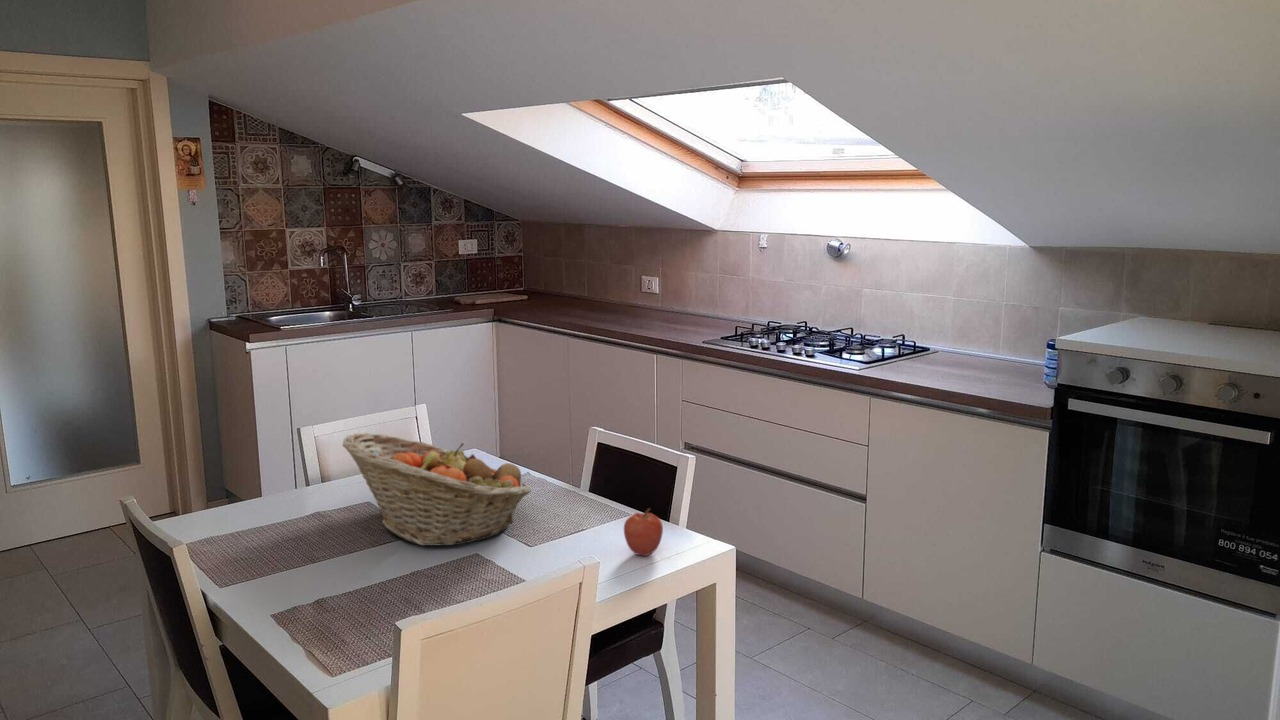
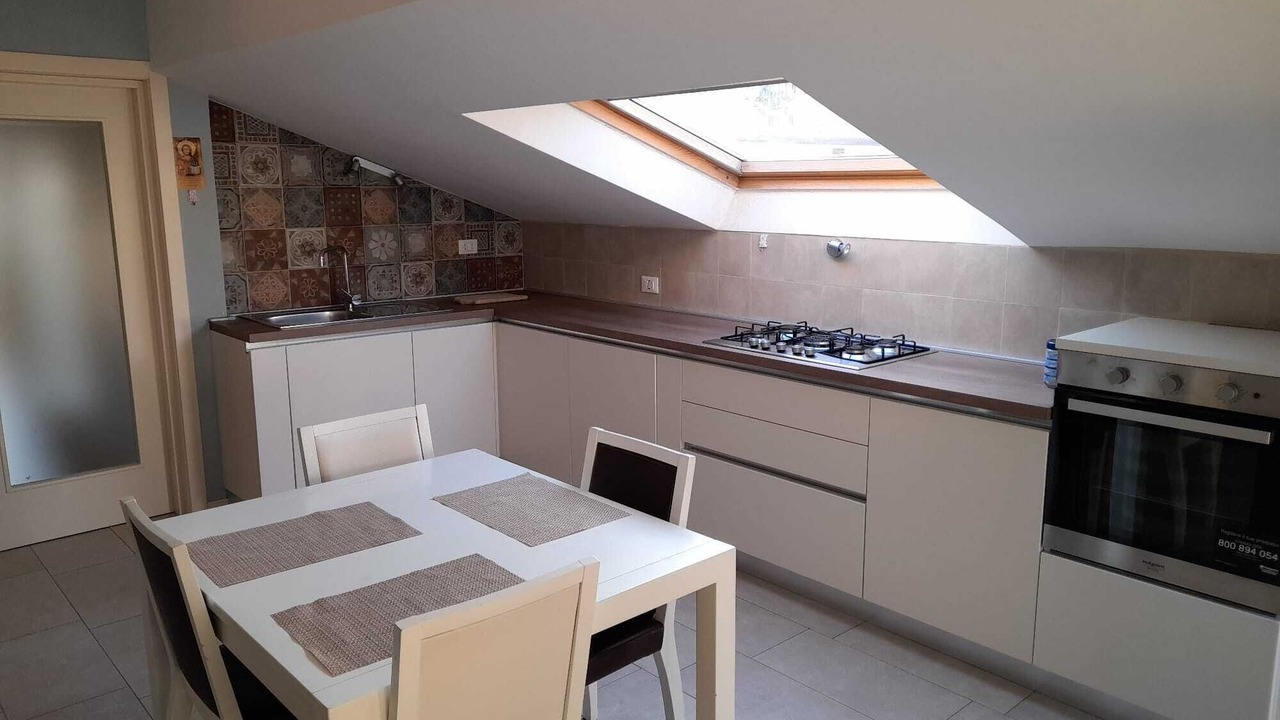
- fruit basket (436, 479)
- apple (643, 531)
